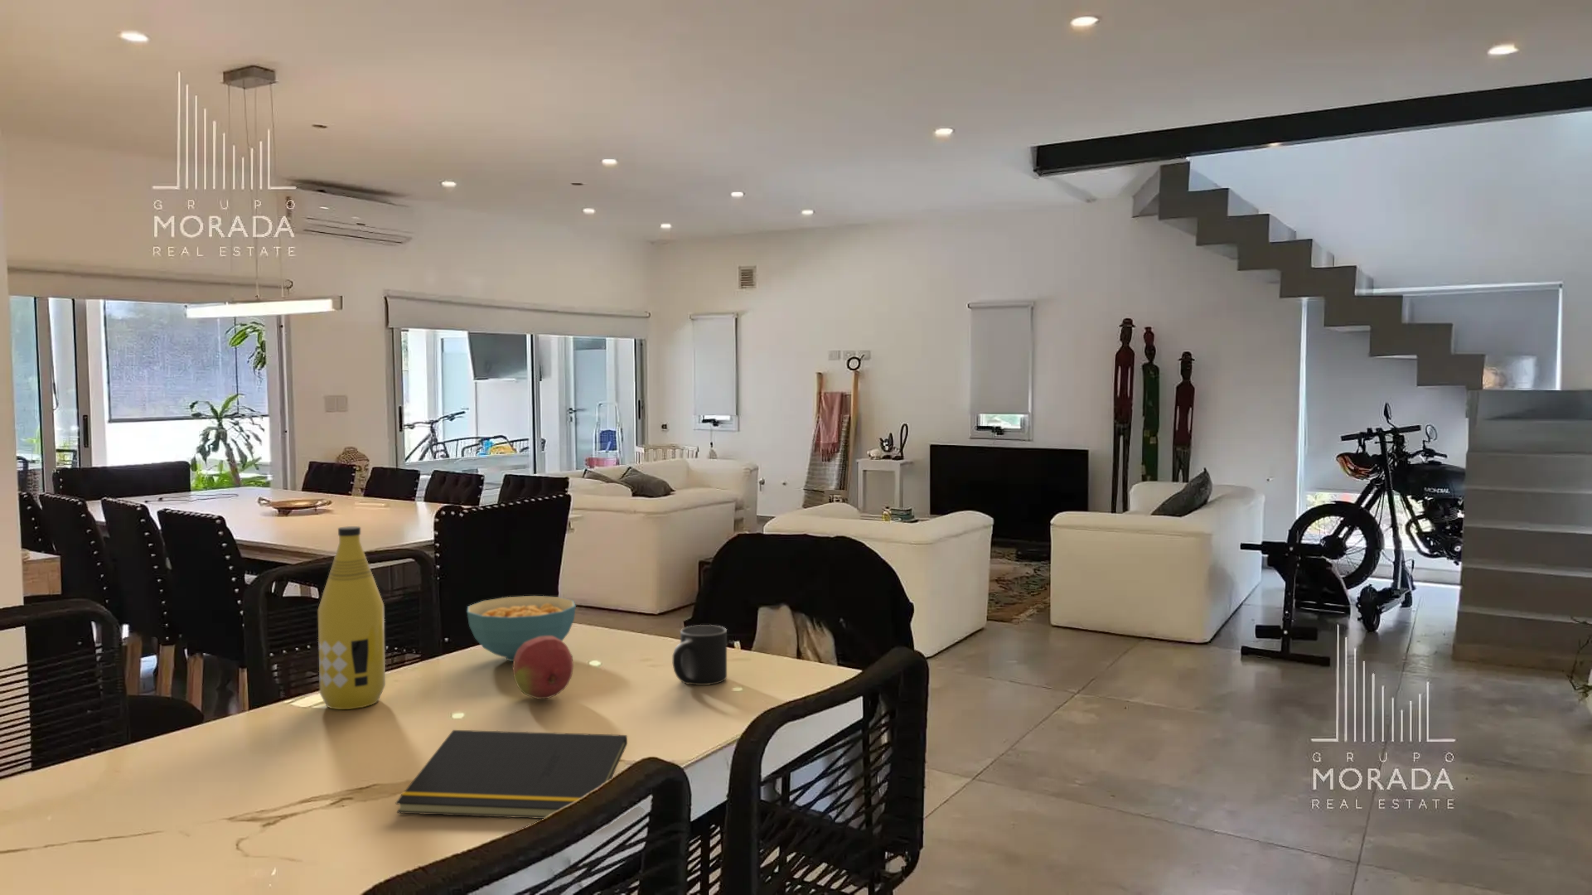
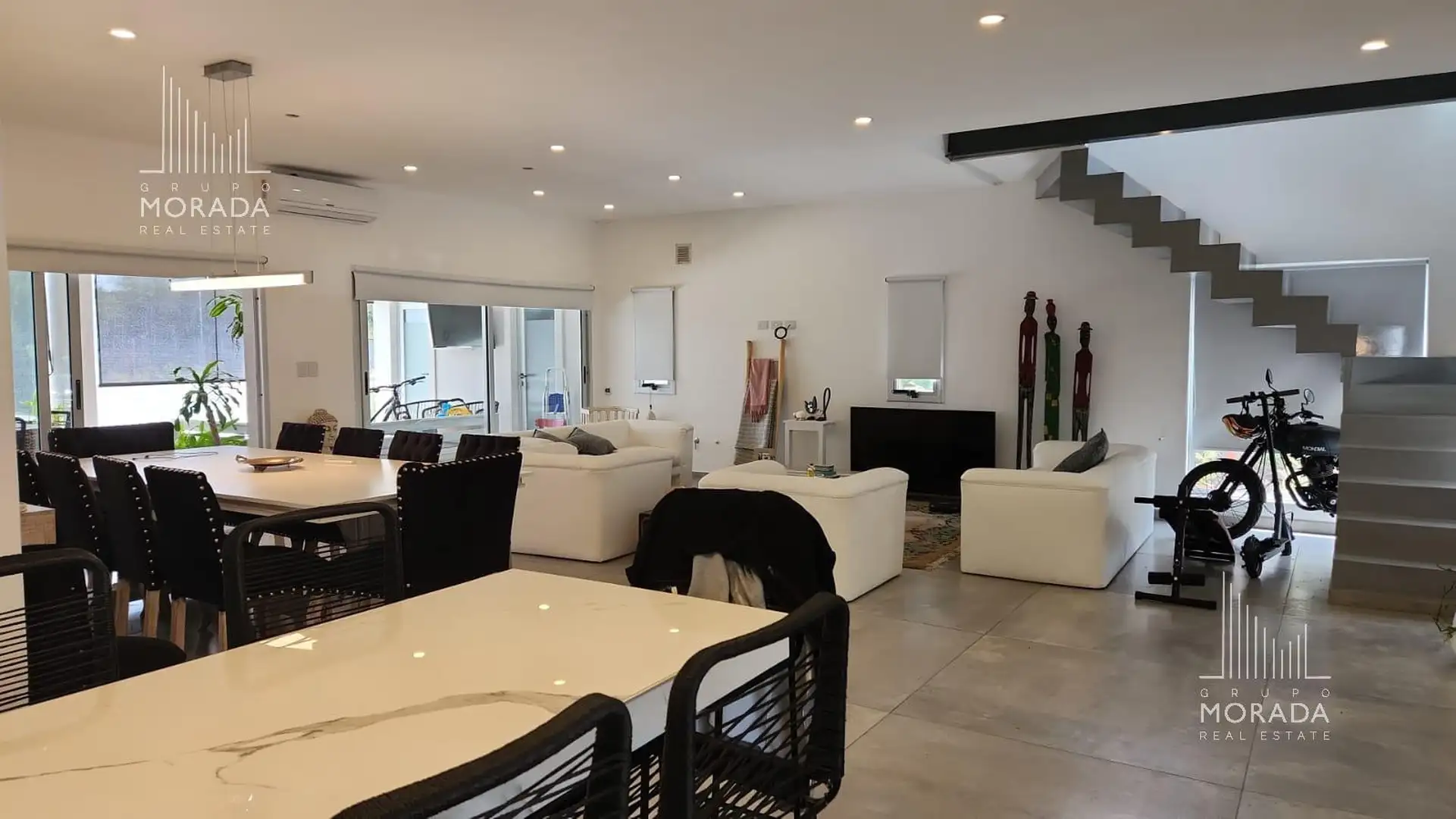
- cereal bowl (523, 632)
- bottle (351, 615)
- fruit (542, 667)
- mug (695, 657)
- notepad (518, 772)
